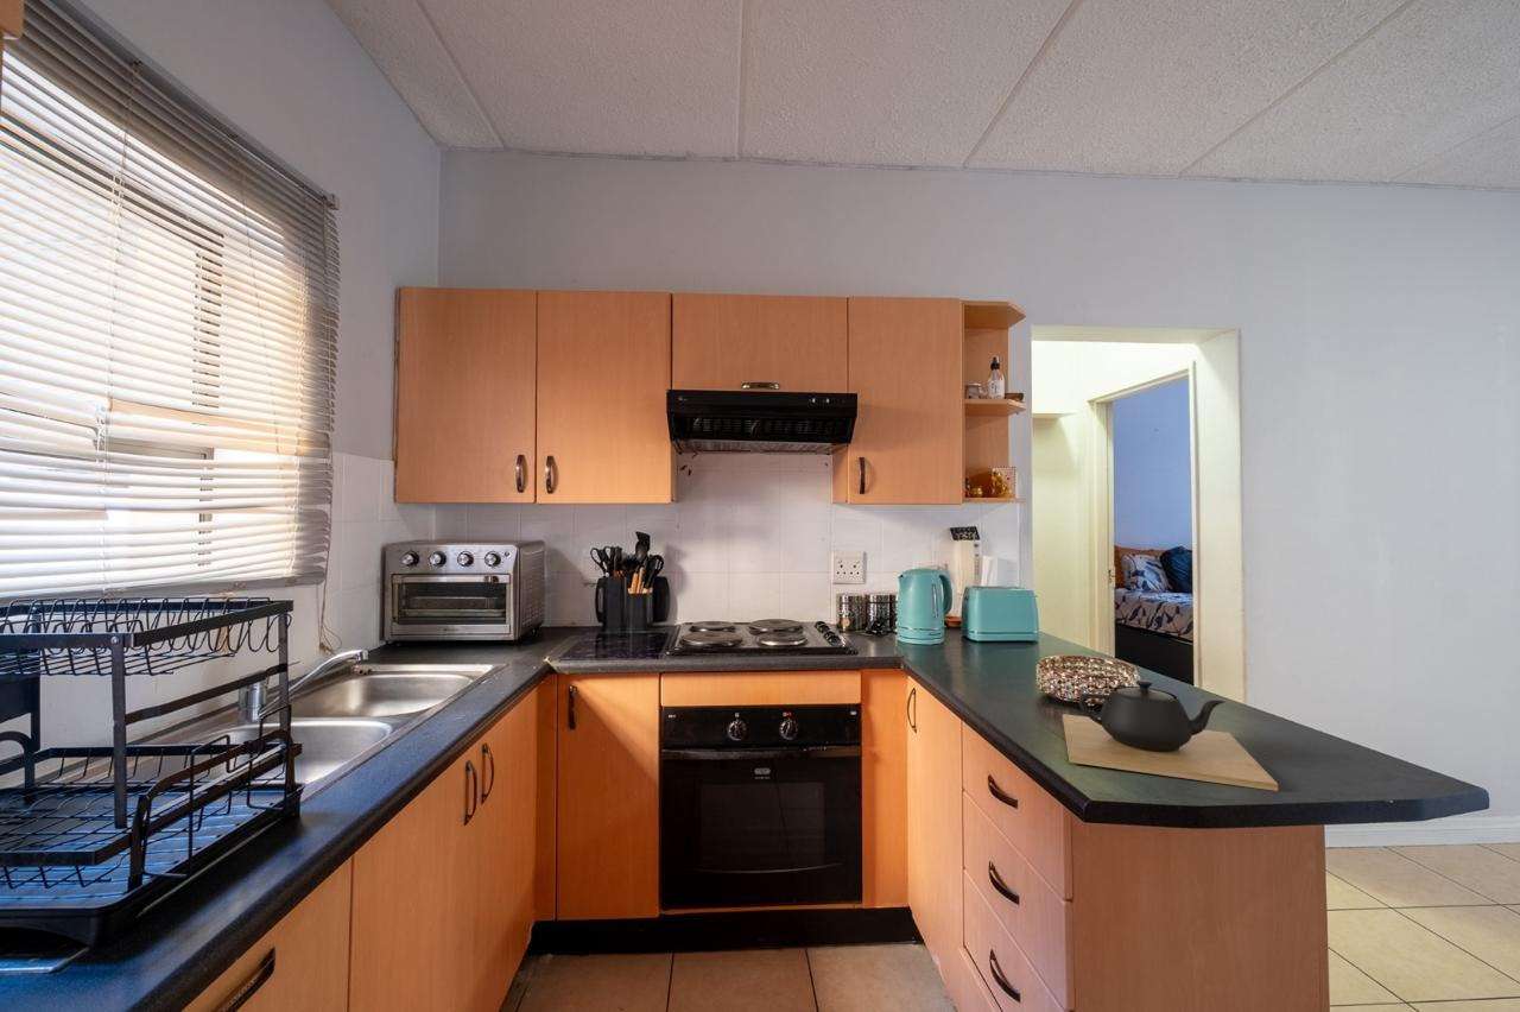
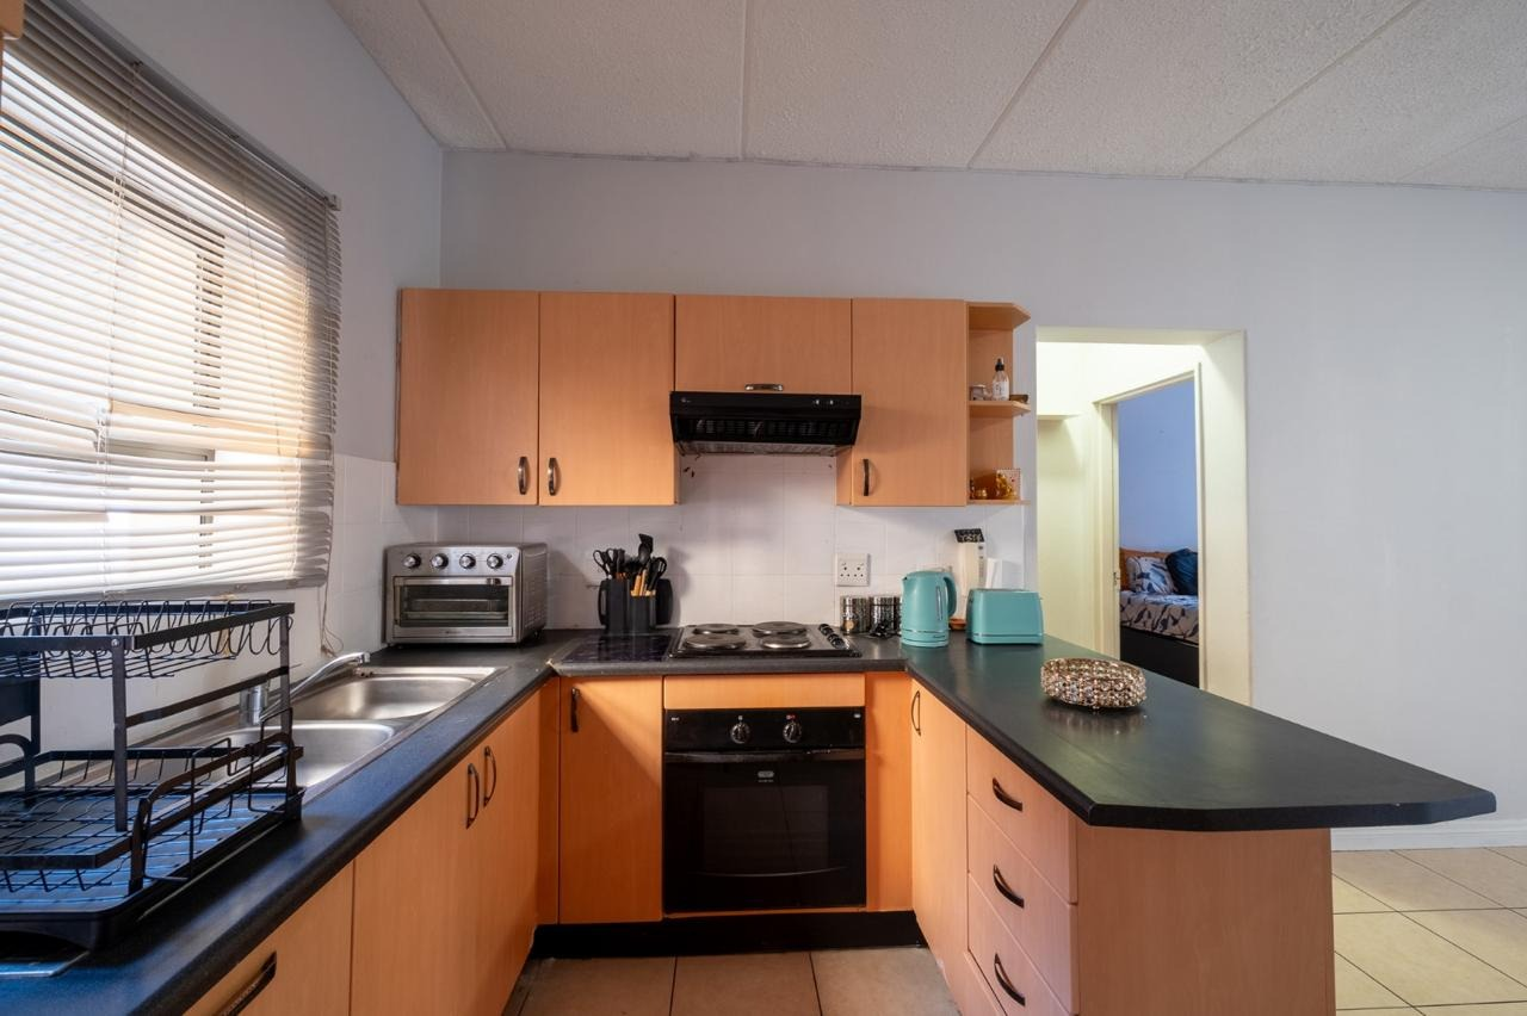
- teapot (1152, 715)
